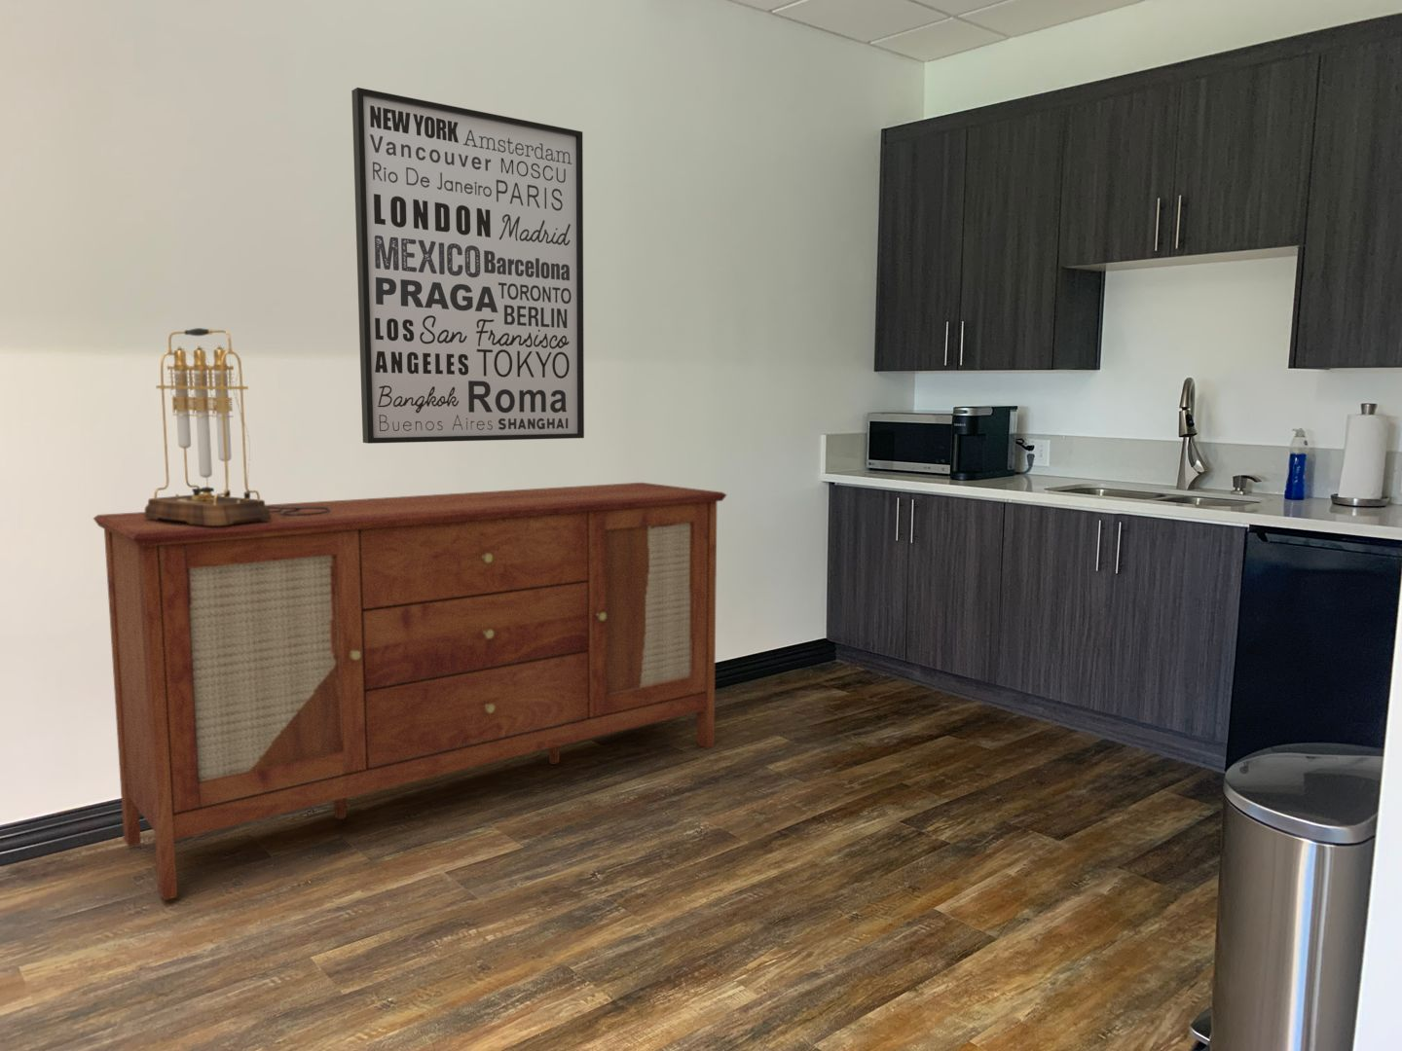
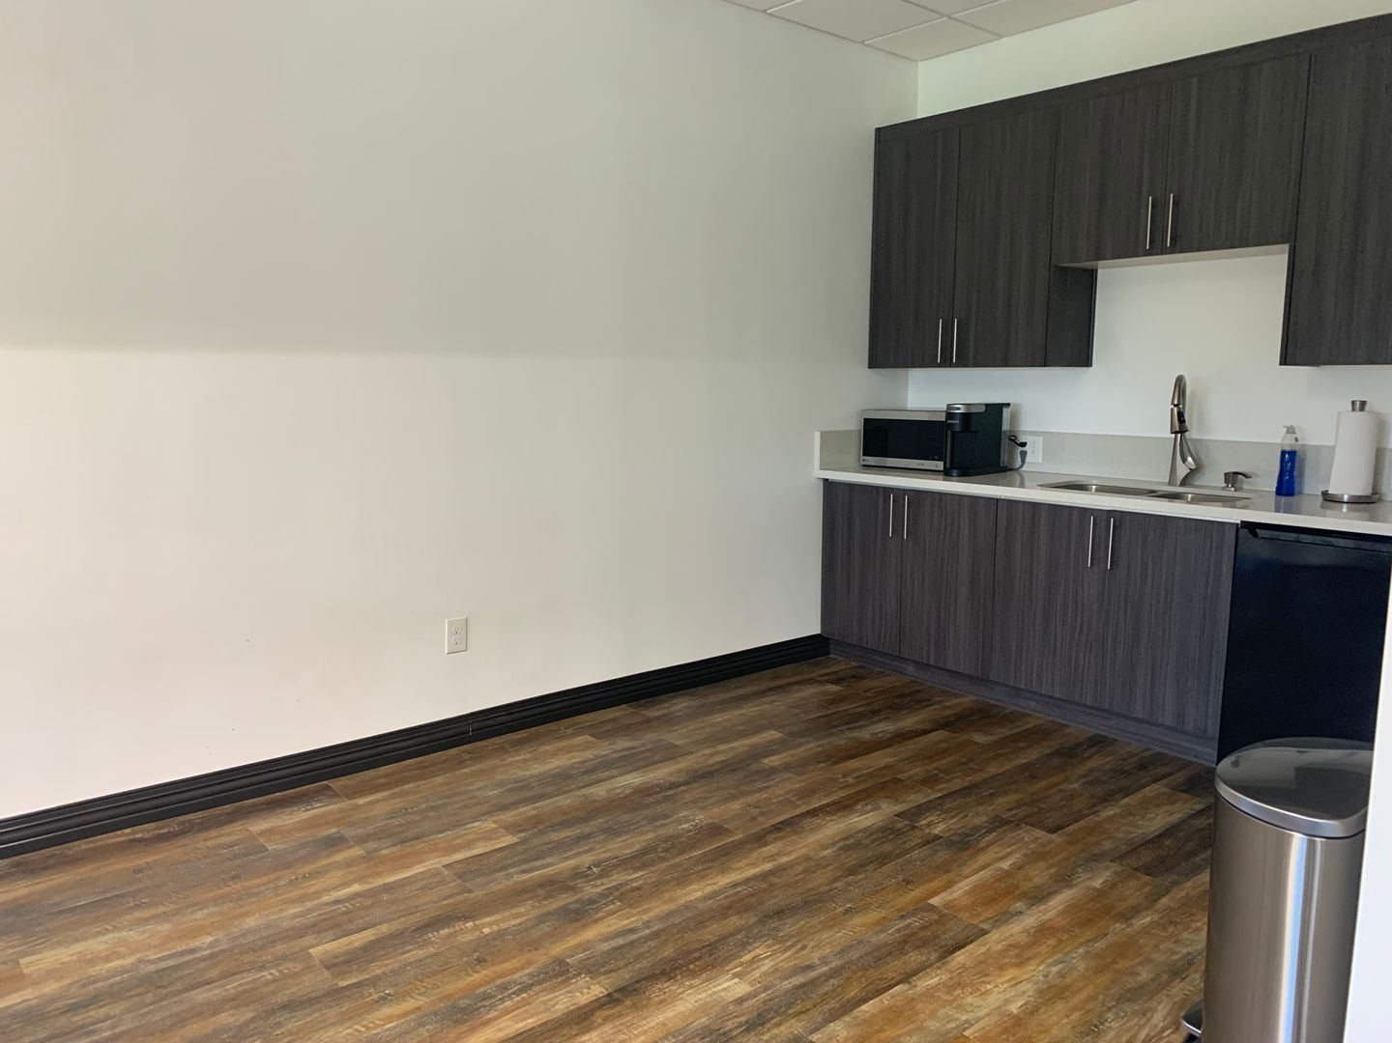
- sideboard (453, 648)
- table lamp (229, 423)
- wall art (478, 279)
